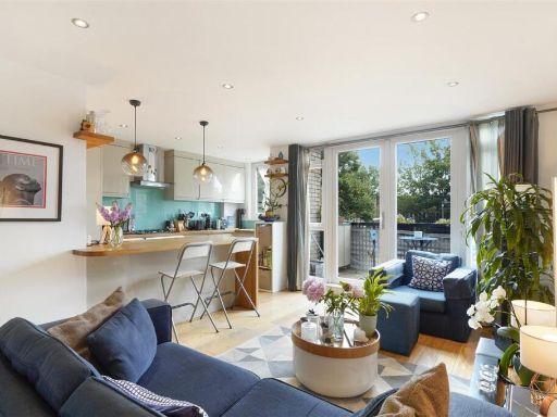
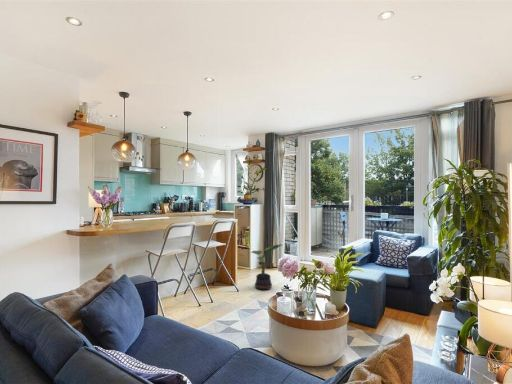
+ potted plant (263, 267)
